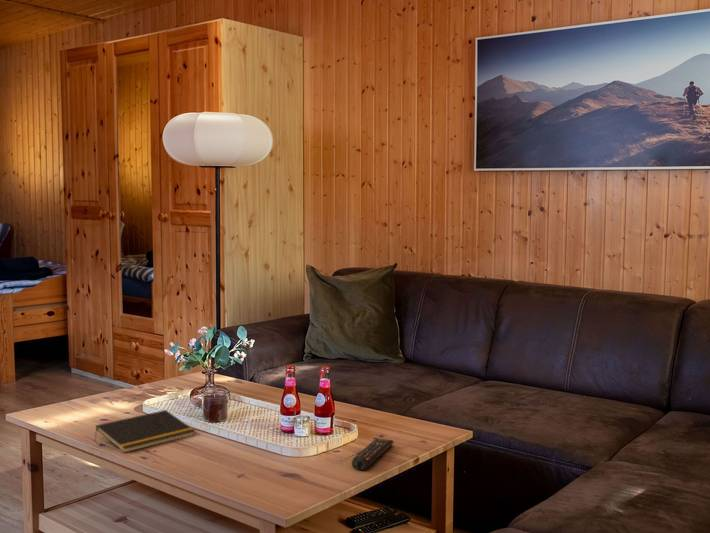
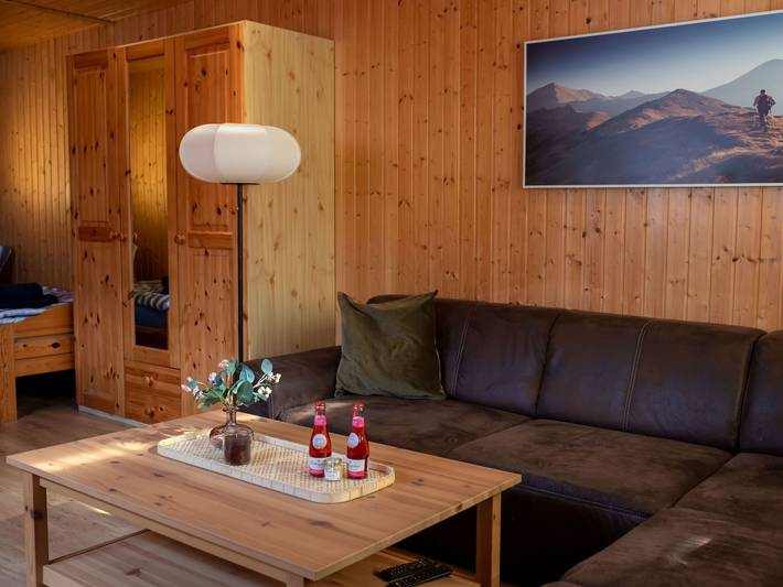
- remote control (373, 452)
- notepad (146, 430)
